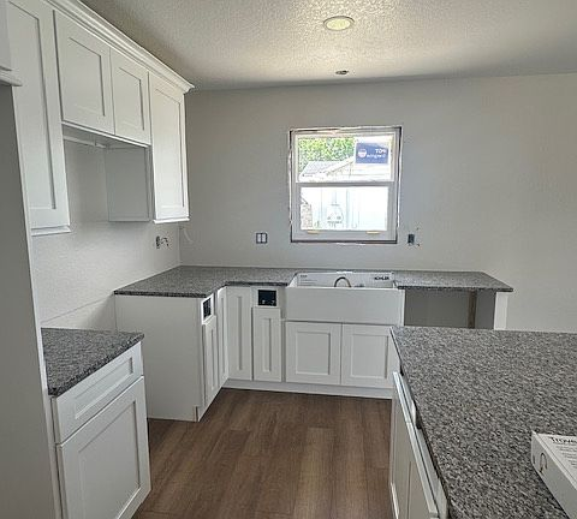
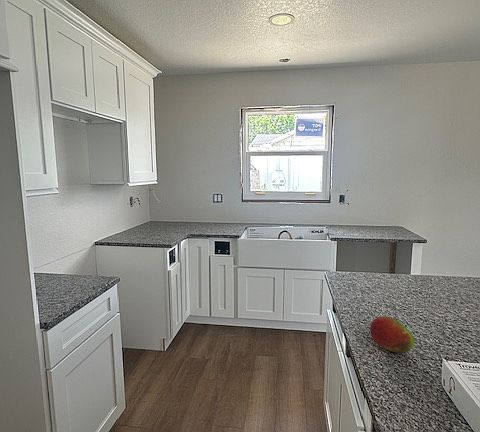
+ fruit (391, 334)
